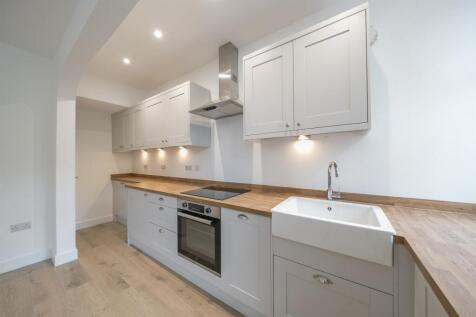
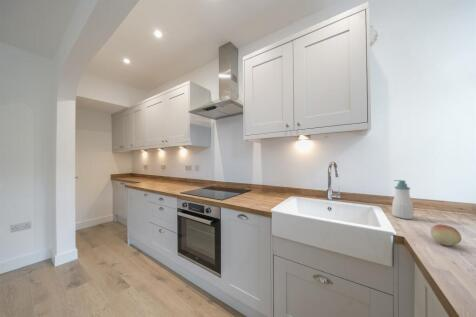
+ fruit (445, 235)
+ soap bottle (402, 198)
